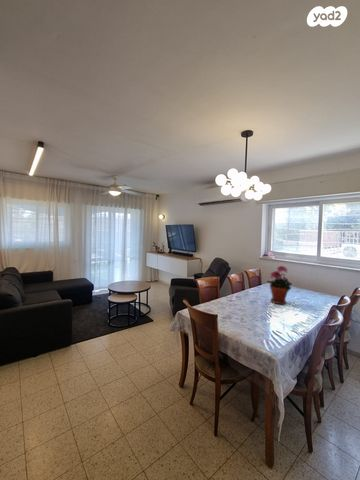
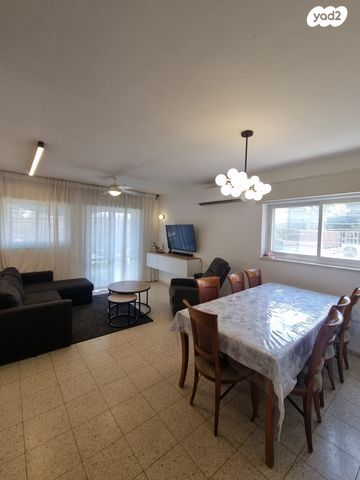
- potted plant (279, 283)
